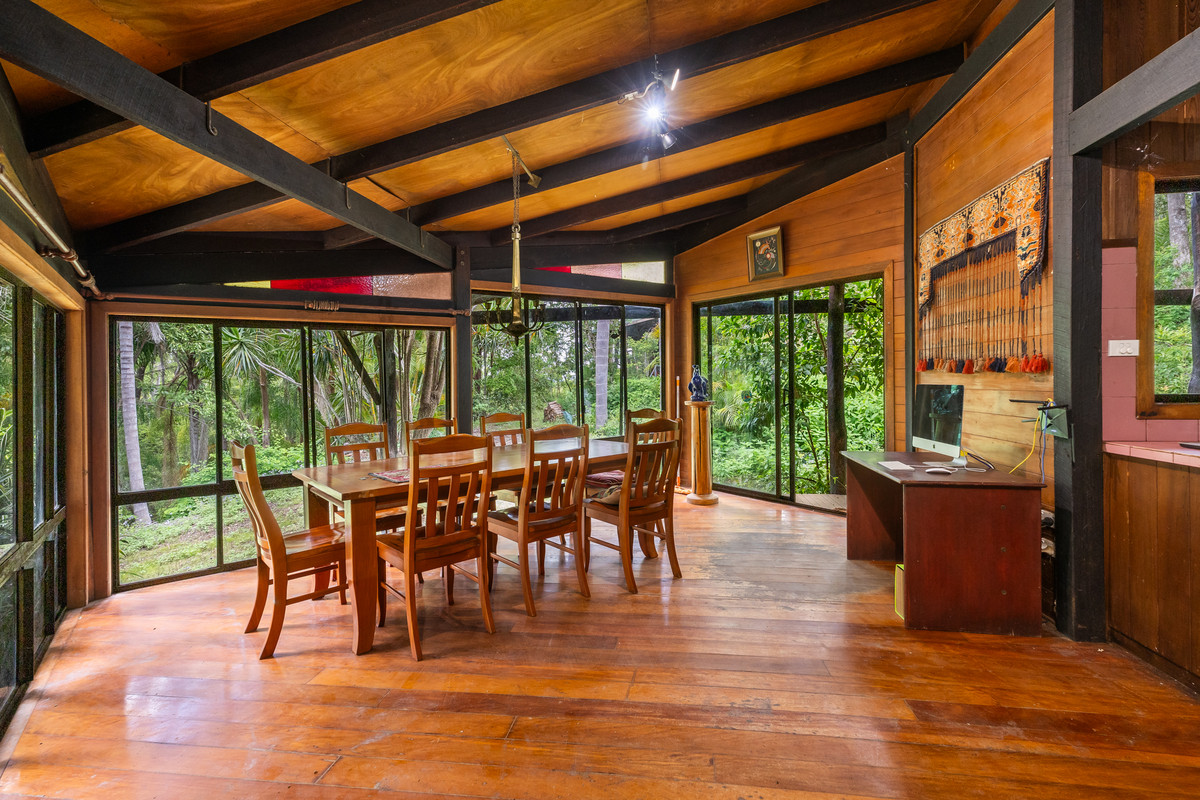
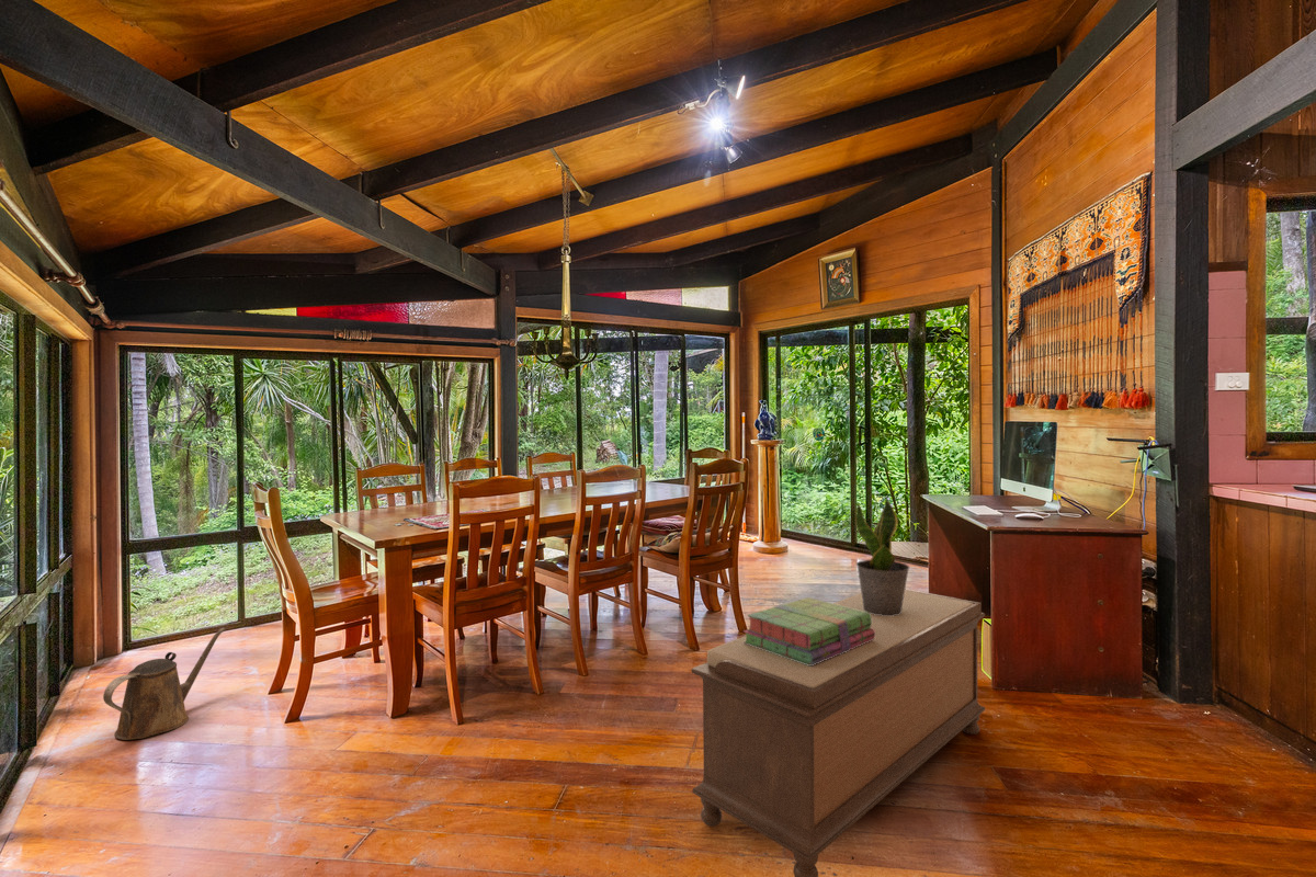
+ stack of books (809, 627)
+ watering can (170, 682)
+ bench (856, 697)
+ potted plant (882, 555)
